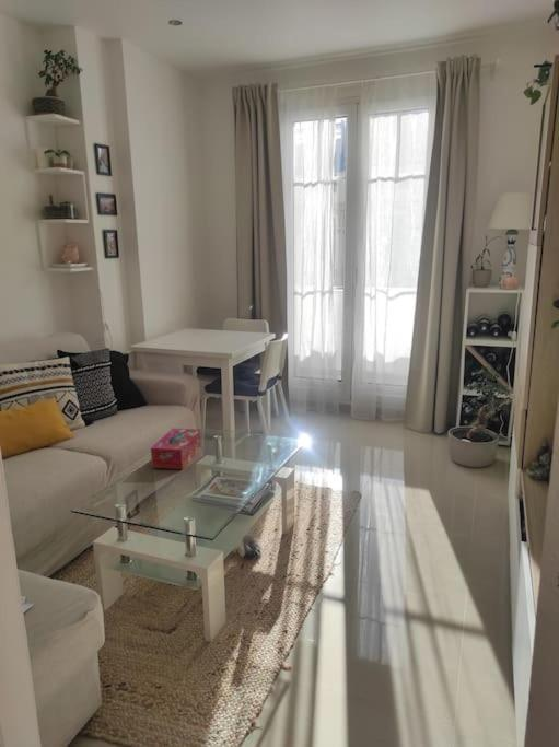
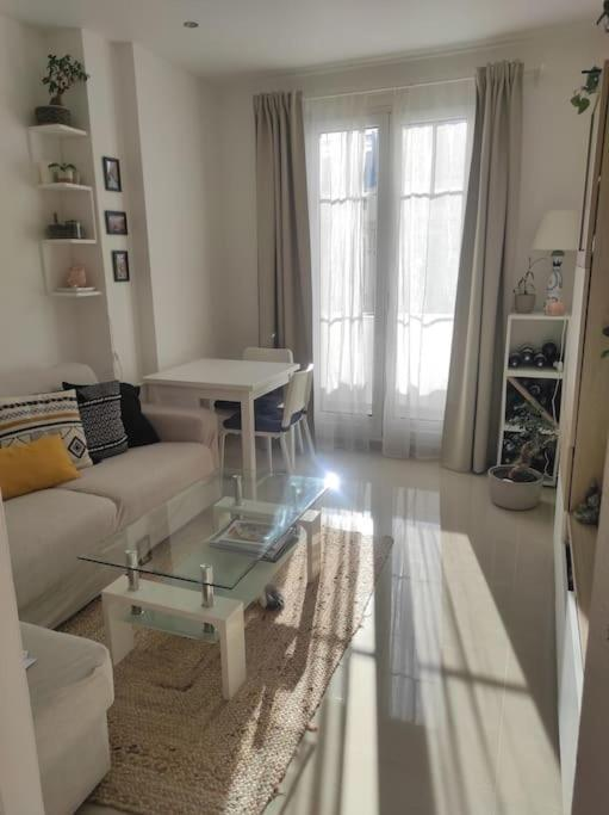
- tissue box (177, 447)
